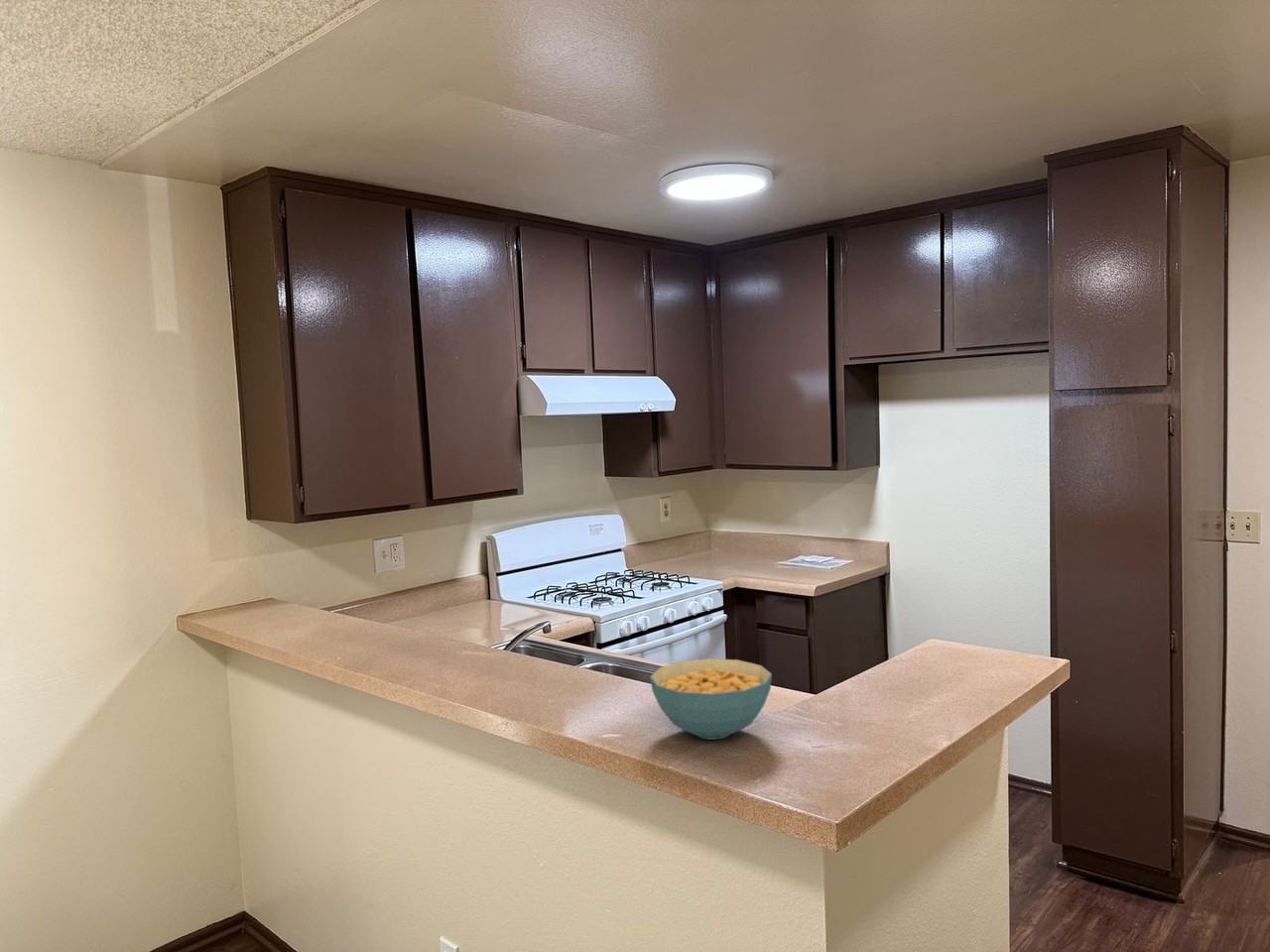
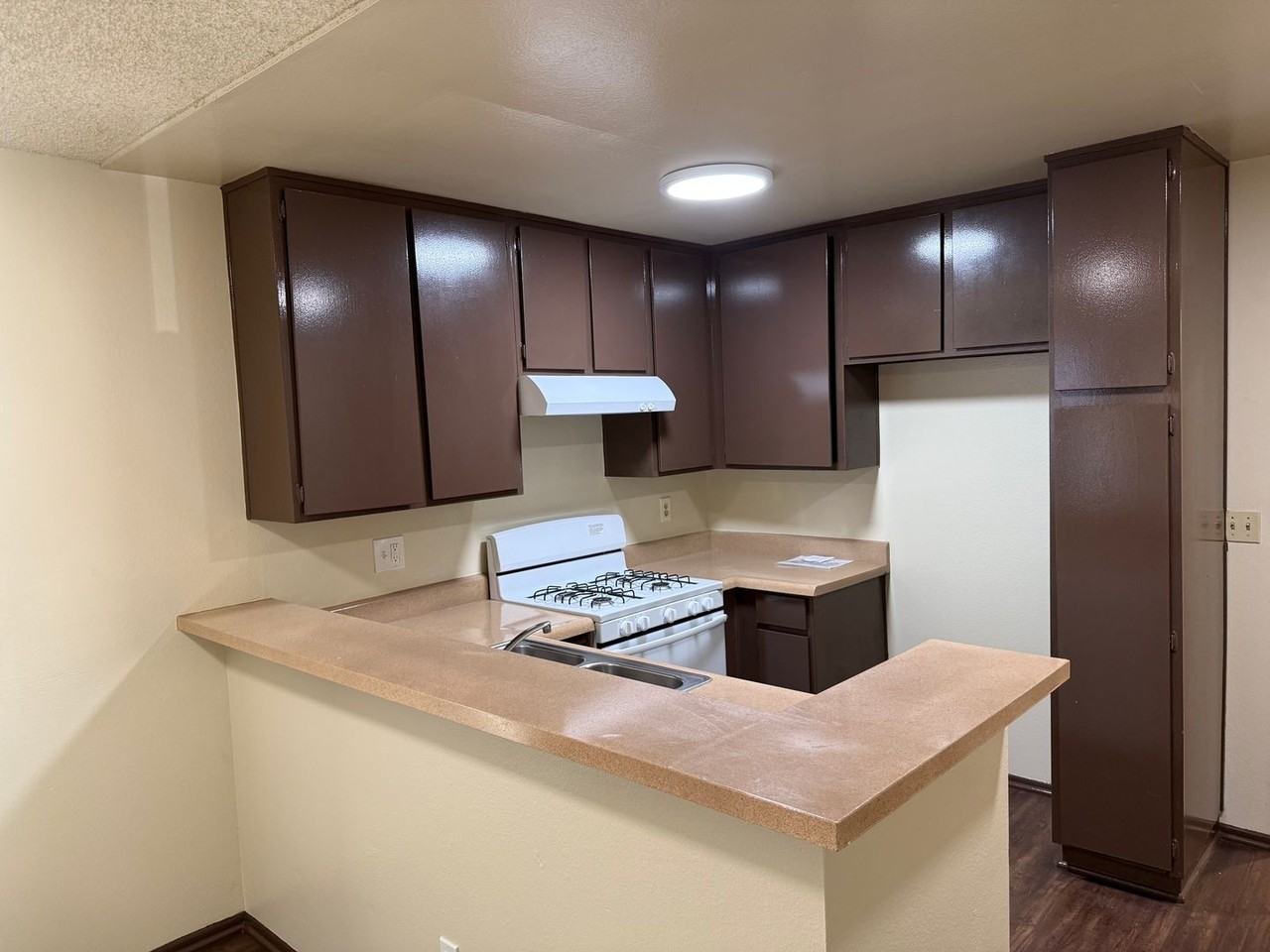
- cereal bowl (711, 704)
